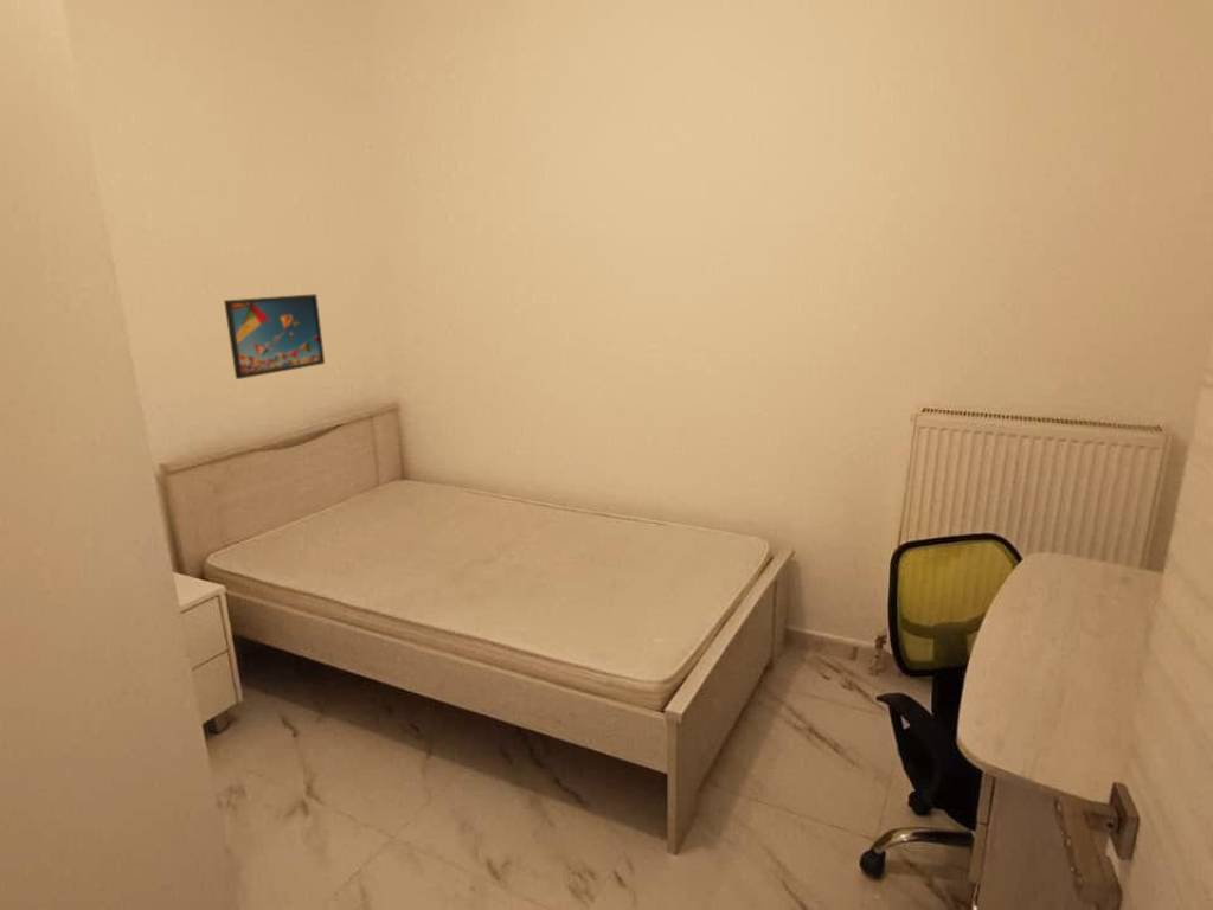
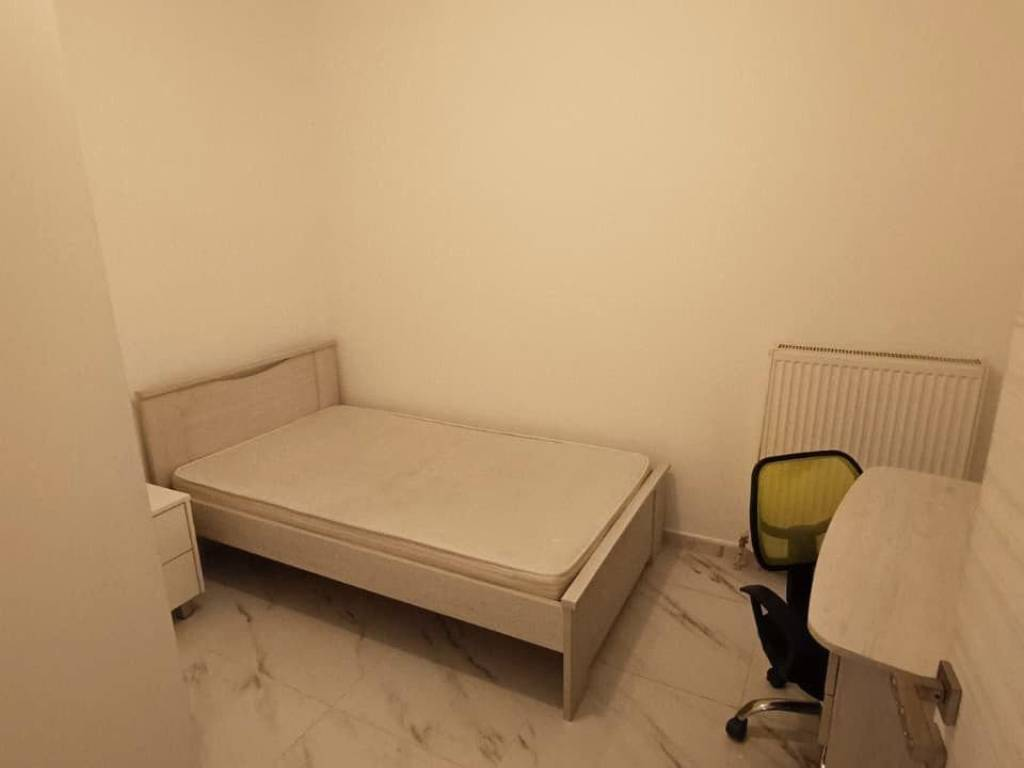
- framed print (277, 334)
